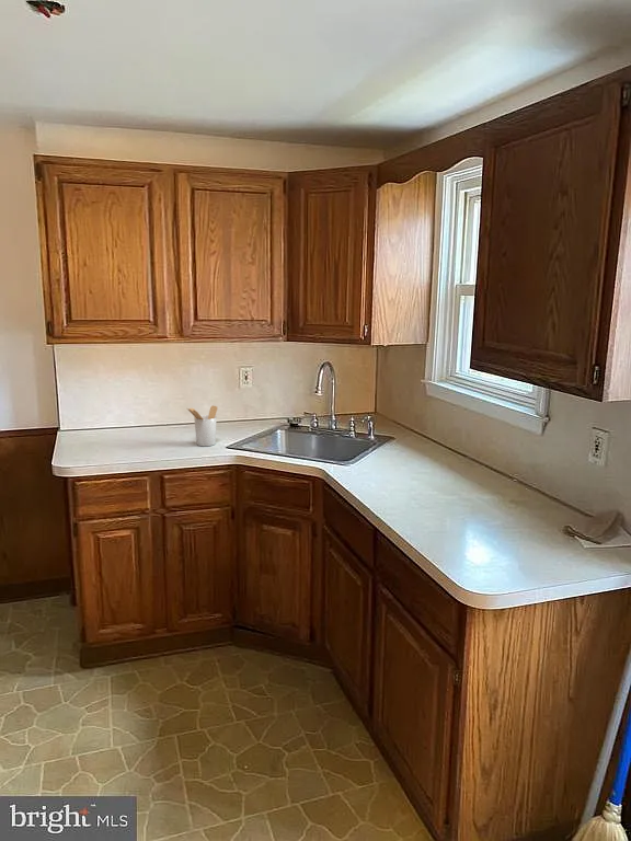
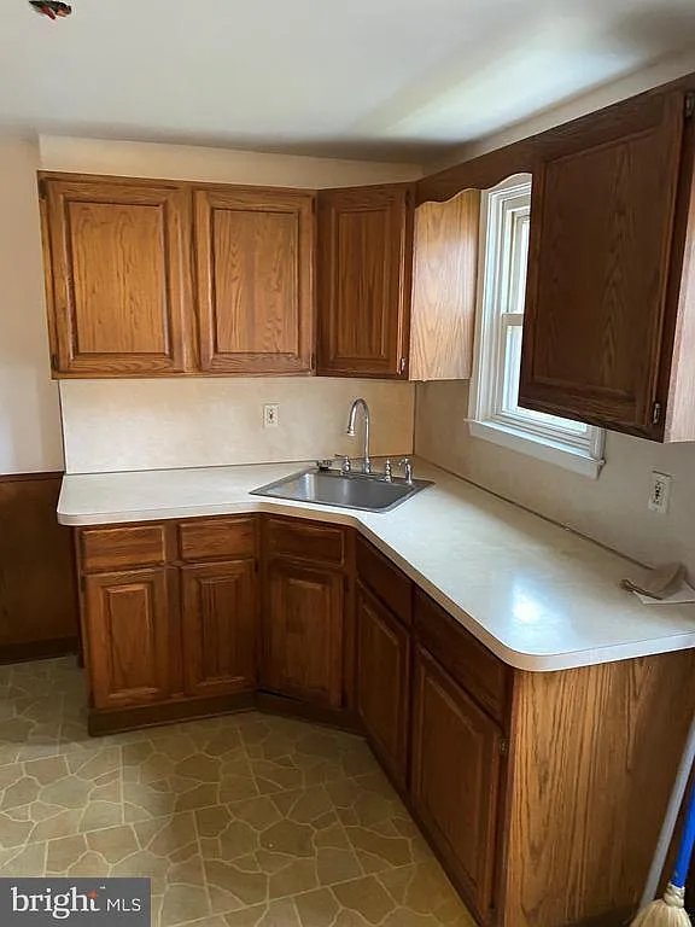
- utensil holder (202, 425)
